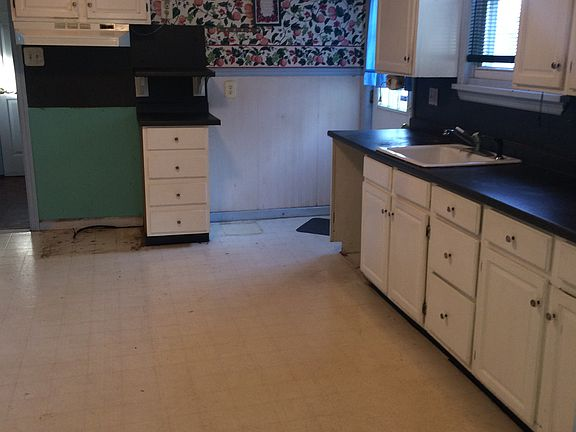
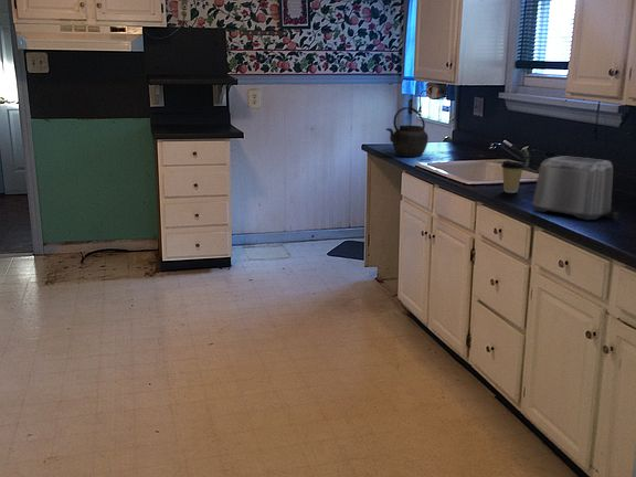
+ kettle (405, 131)
+ toaster (576, 187)
+ coffee cup (511, 177)
